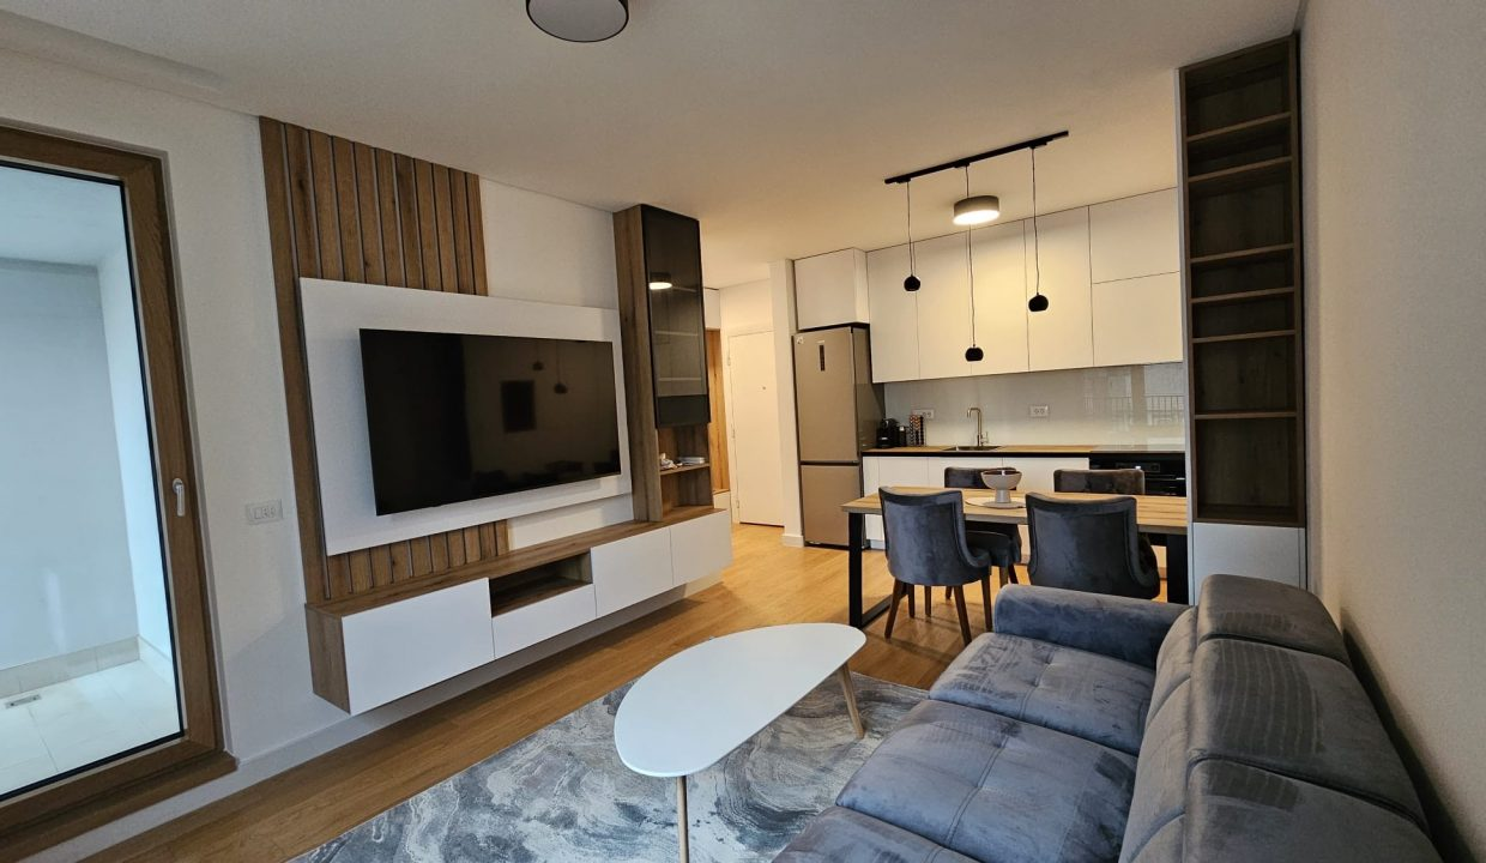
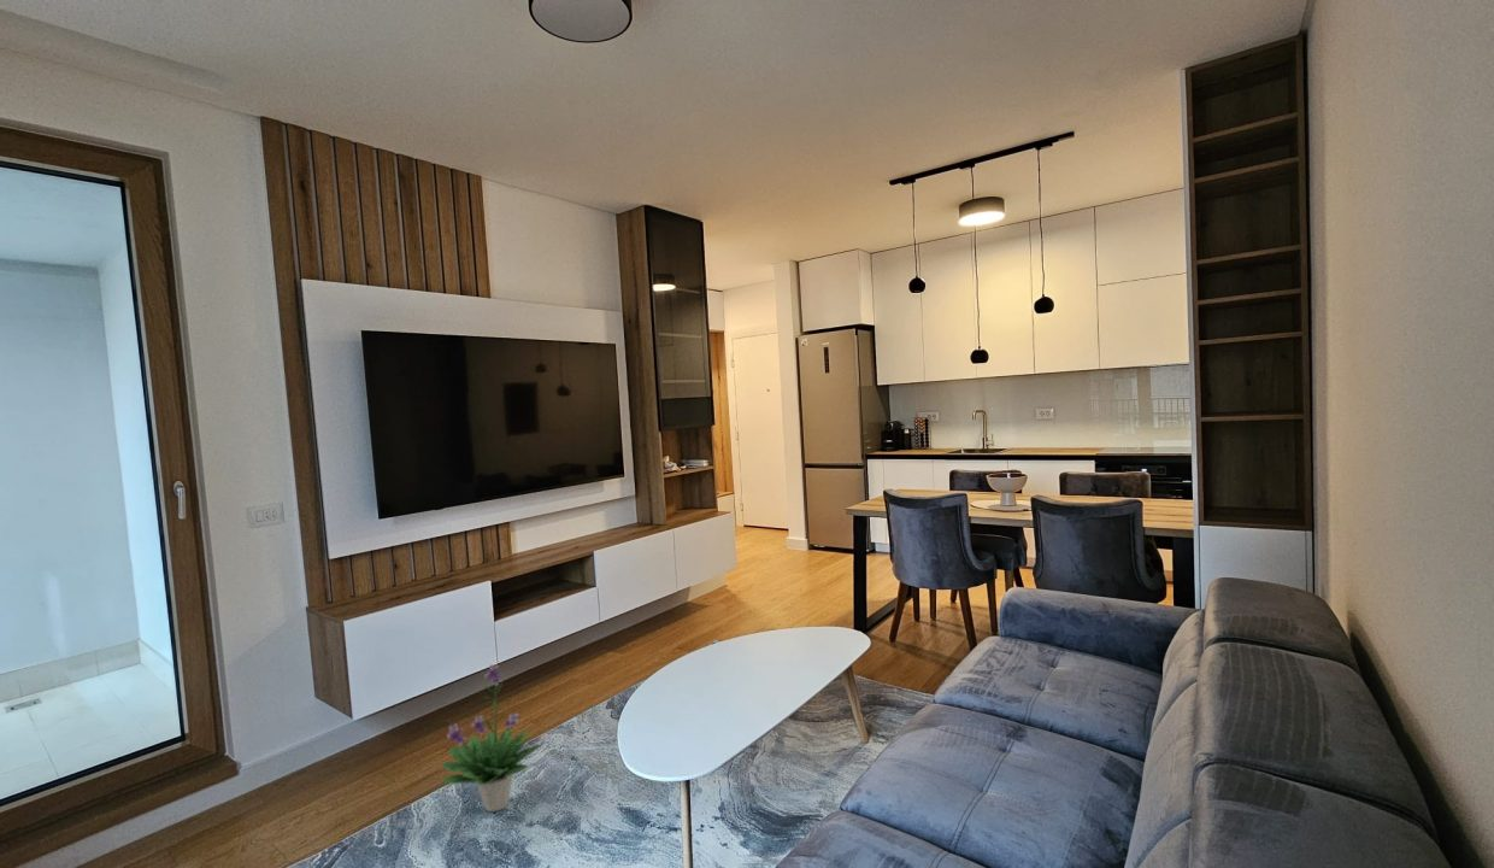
+ potted plant (490, 738)
